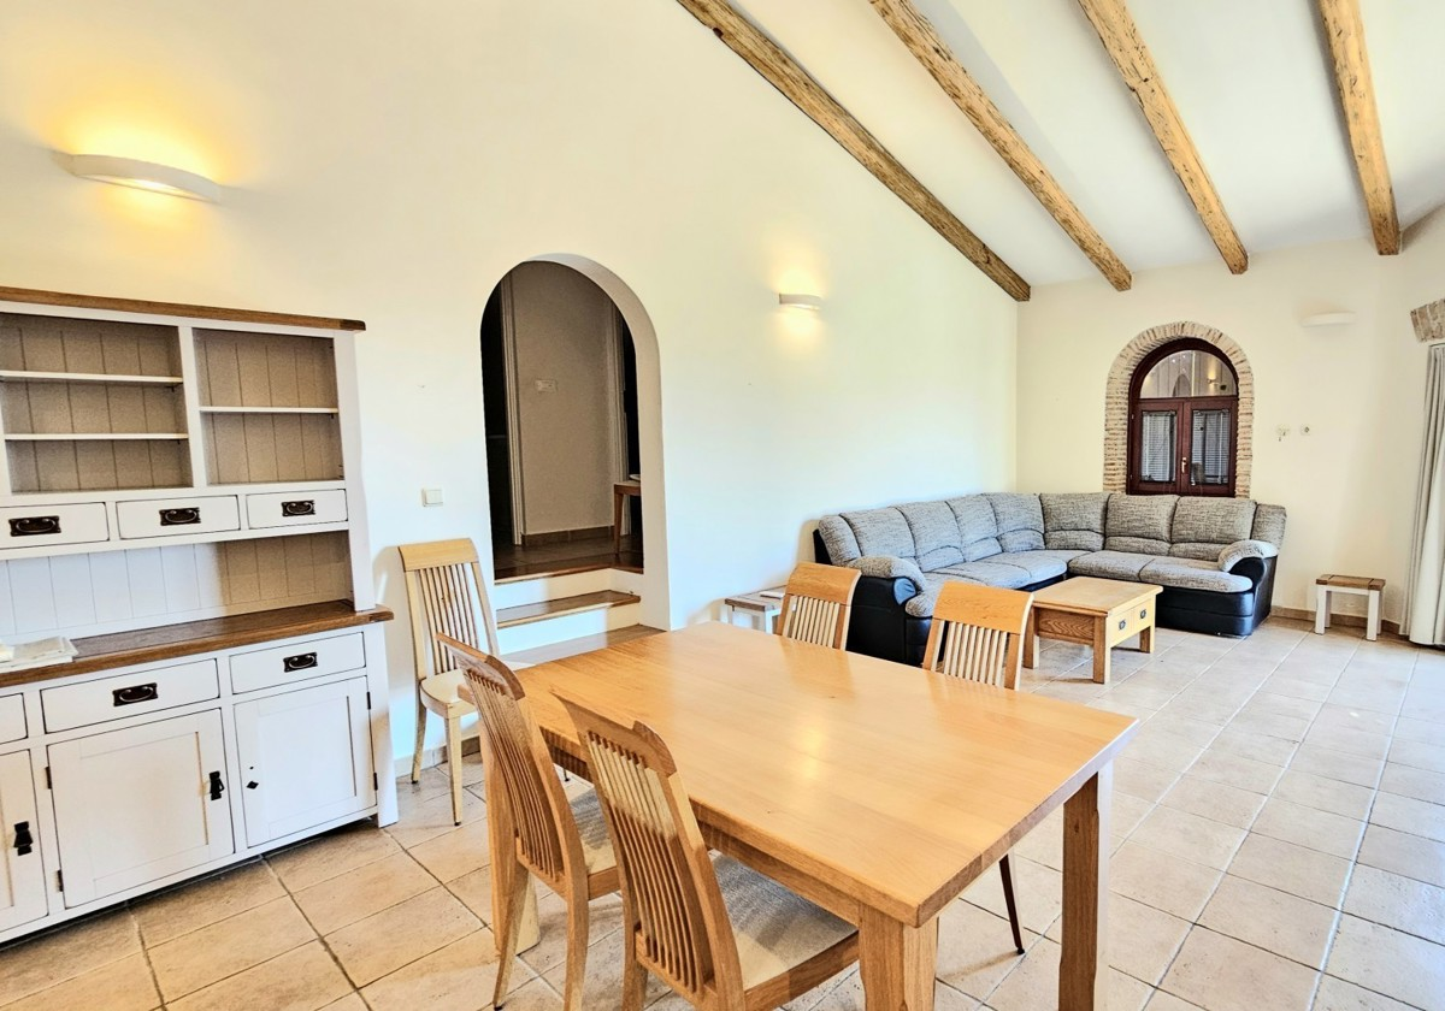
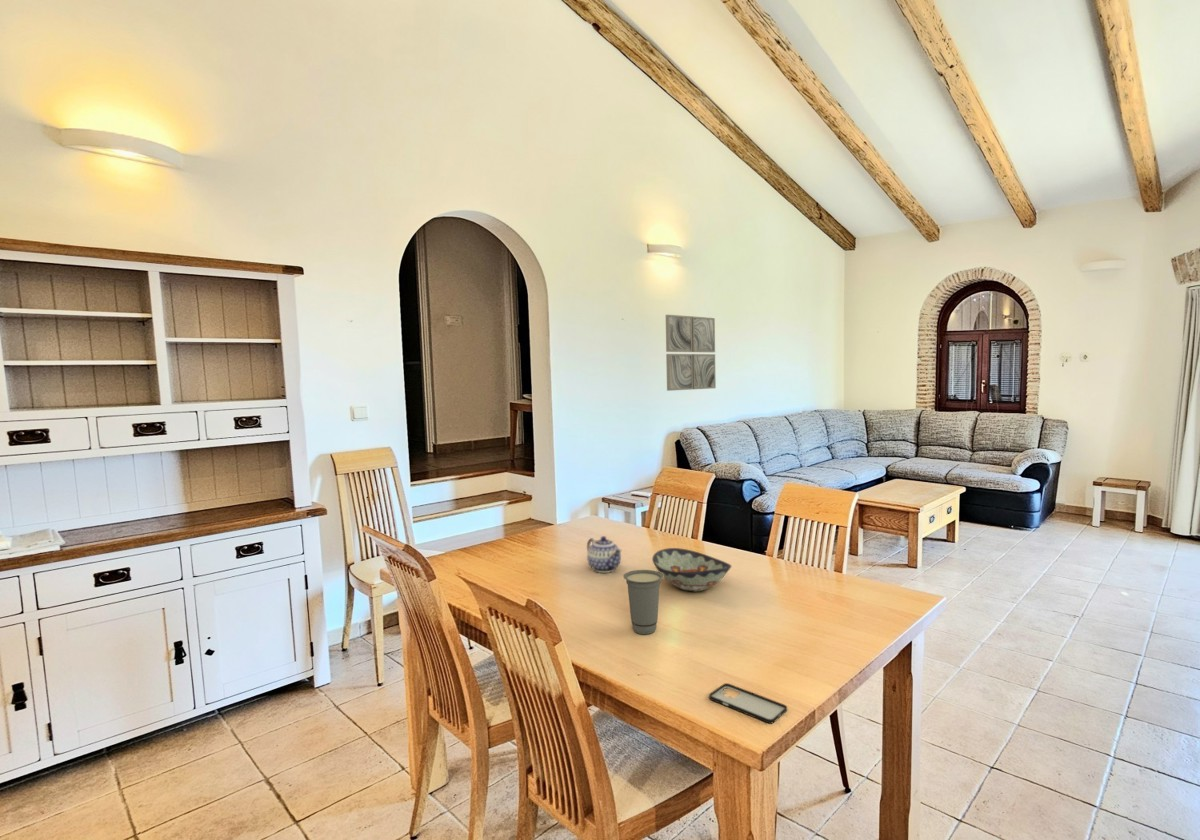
+ smartphone (747, 702)
+ cup (643, 603)
+ wall art (691, 354)
+ decorative bowl (691, 572)
+ teapot (604, 552)
